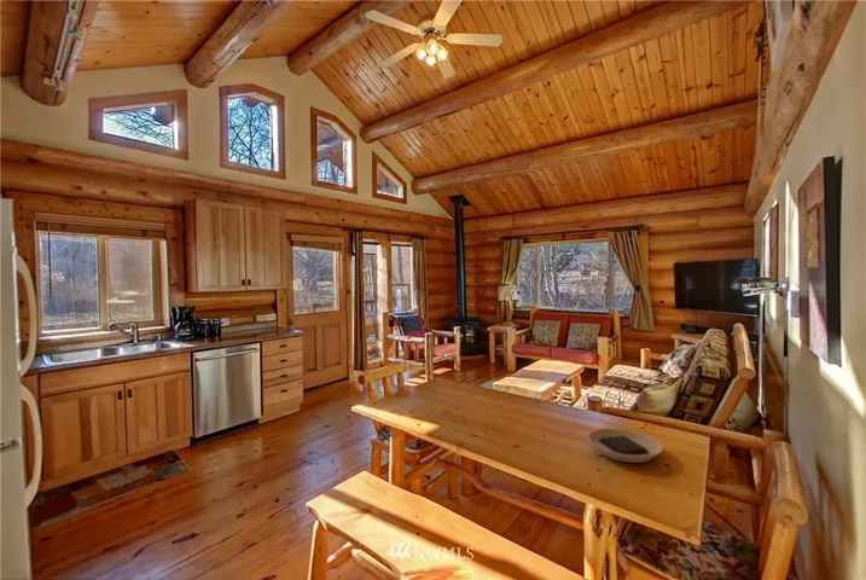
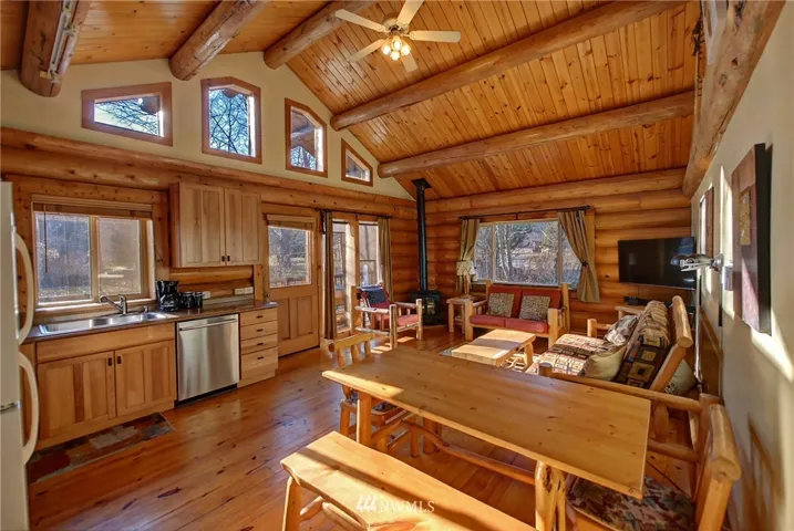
- plate (623, 445)
